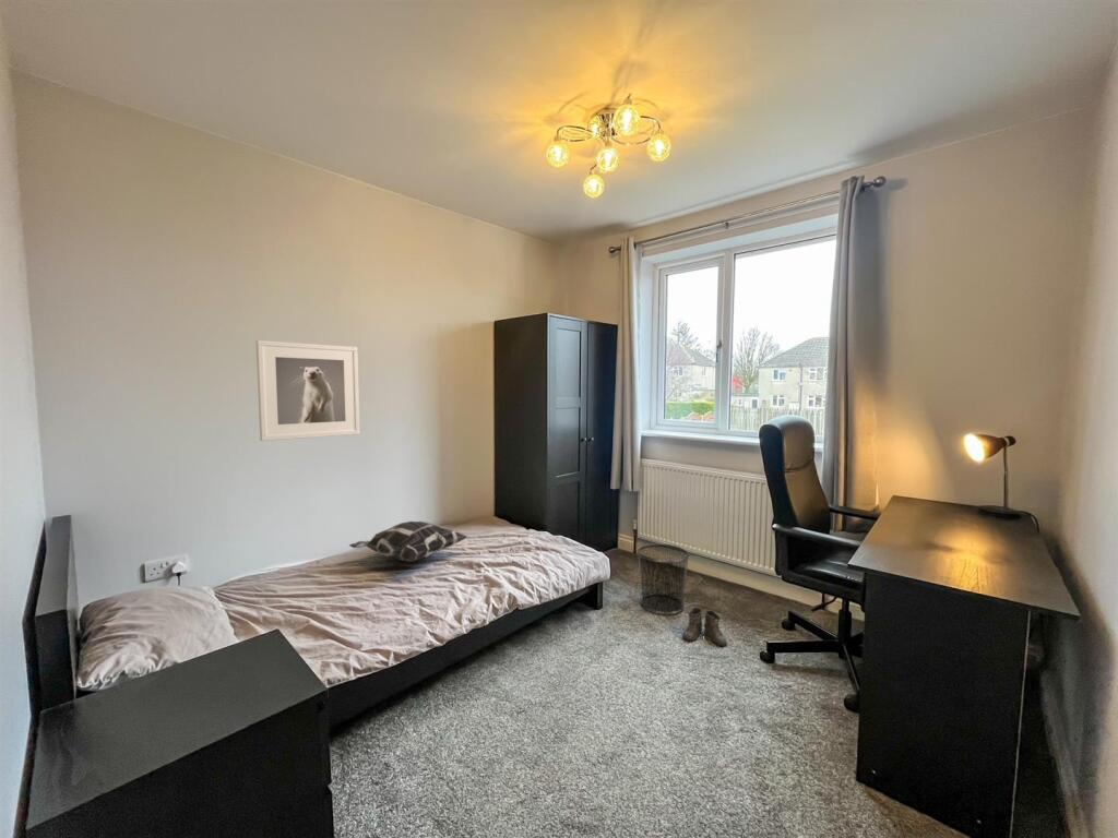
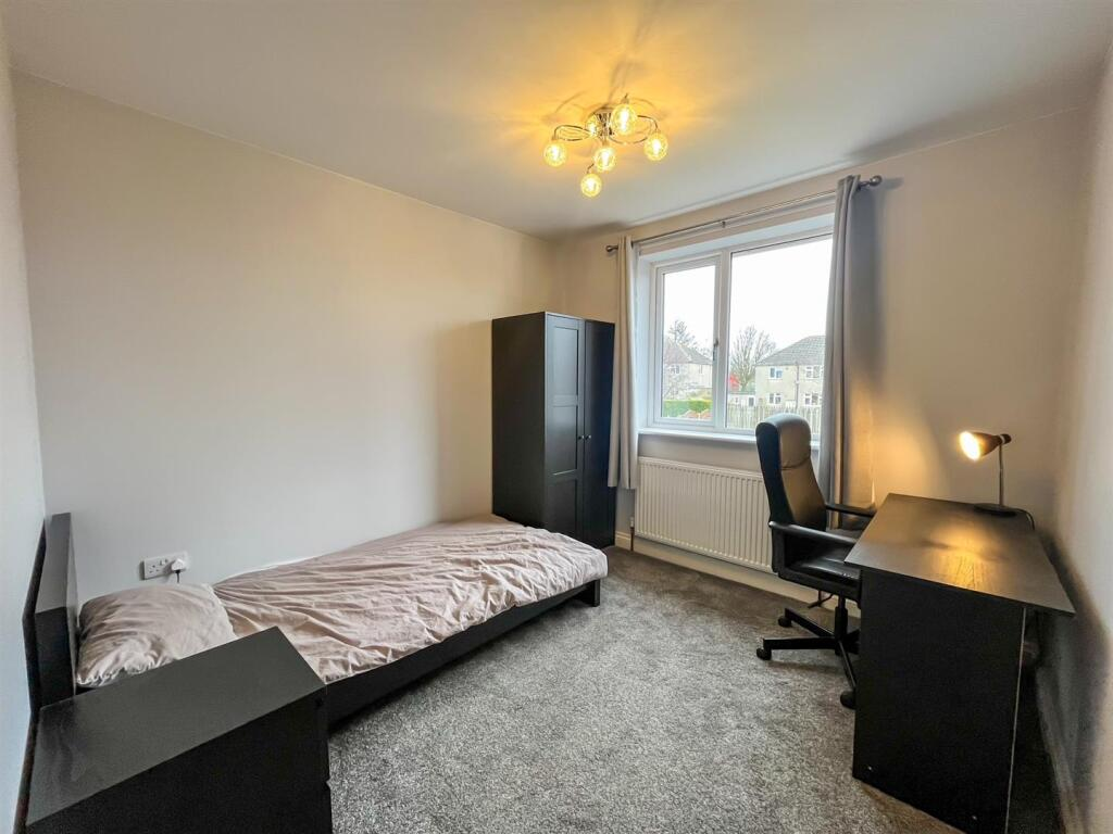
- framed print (311, 391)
- waste bin (662, 578)
- boots (701, 625)
- decorative pillow (409, 540)
